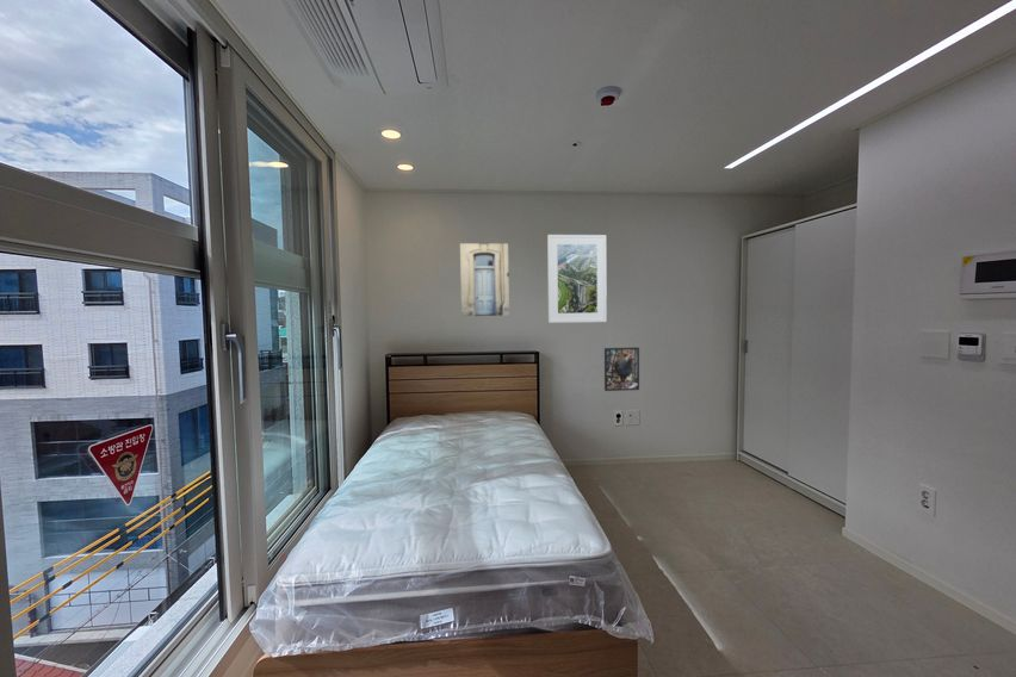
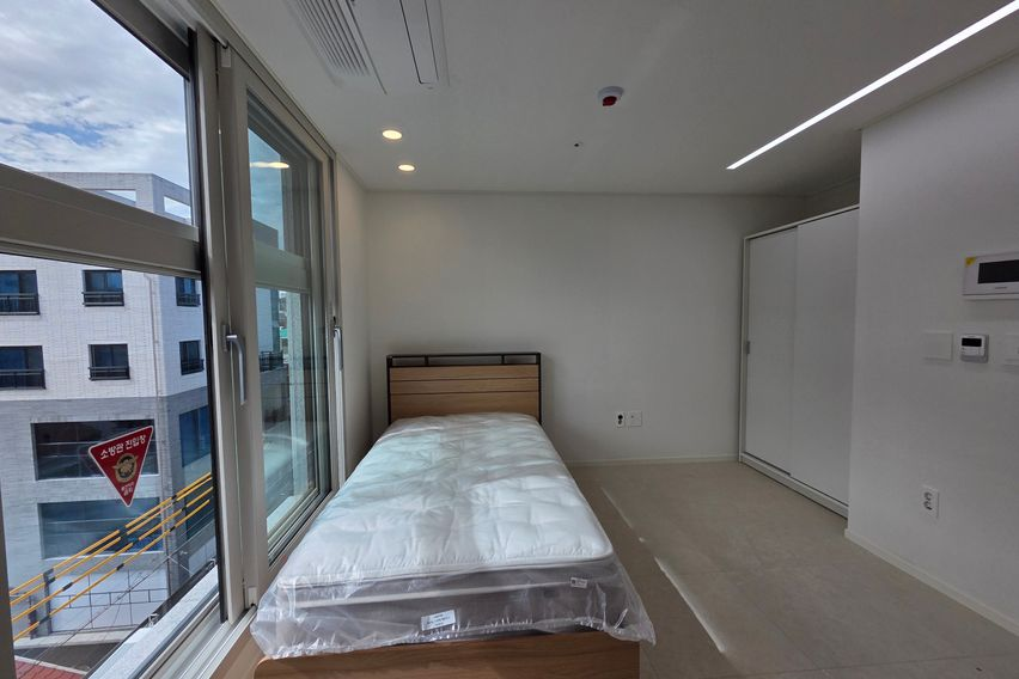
- wall art (484, 279)
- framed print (577, 279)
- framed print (621, 368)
